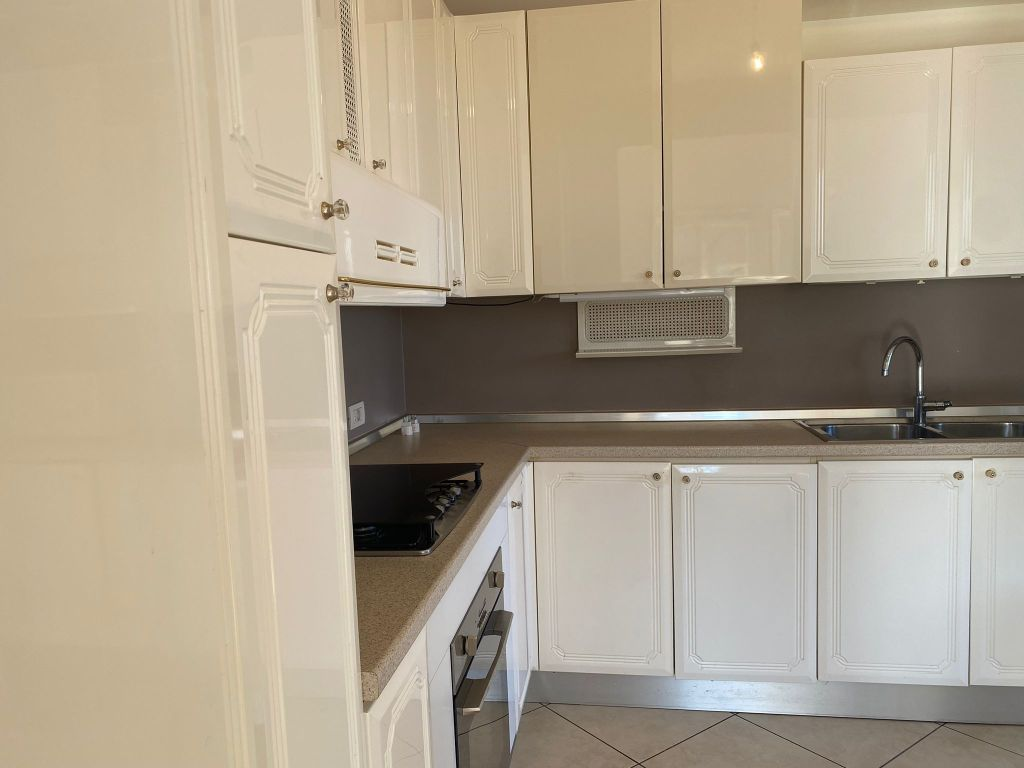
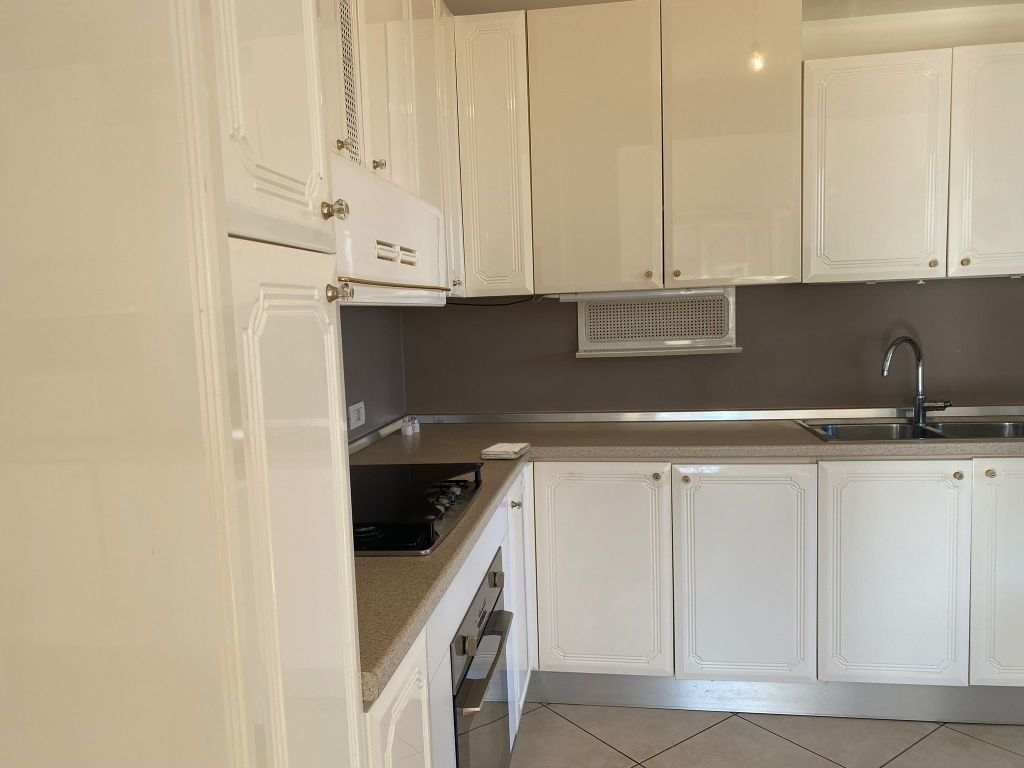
+ washcloth (506, 449)
